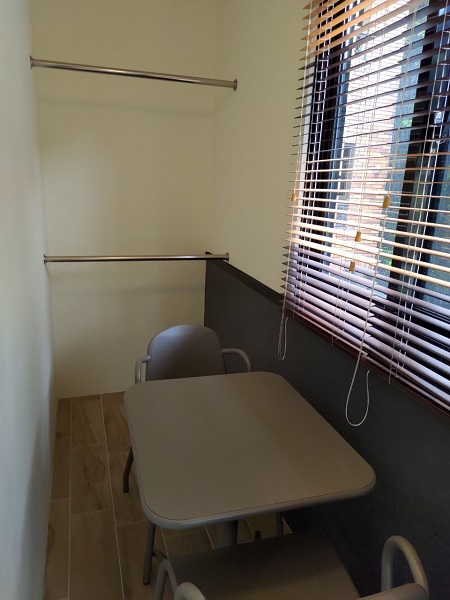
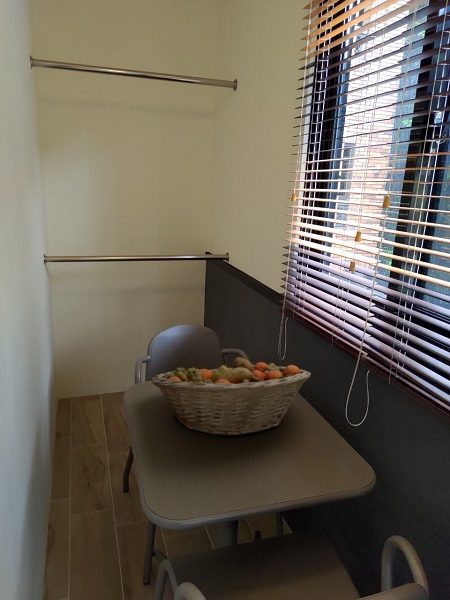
+ fruit basket (230, 387)
